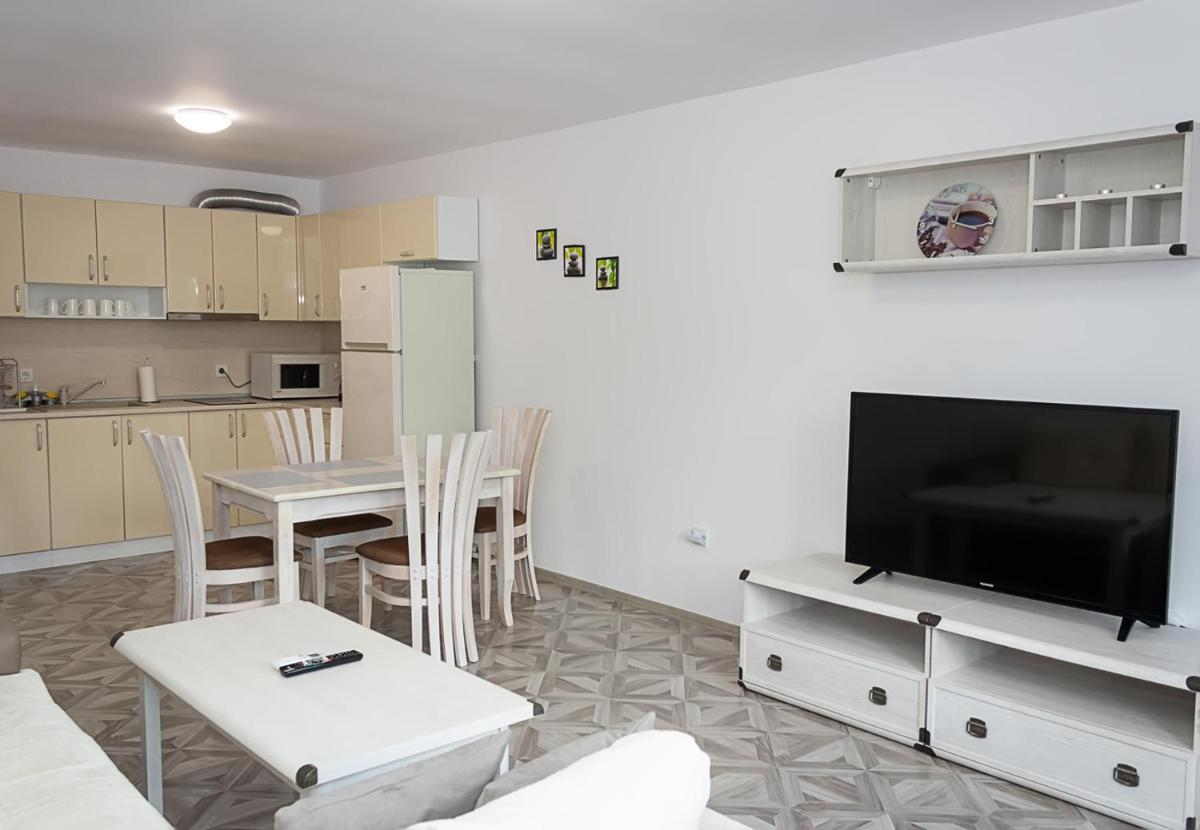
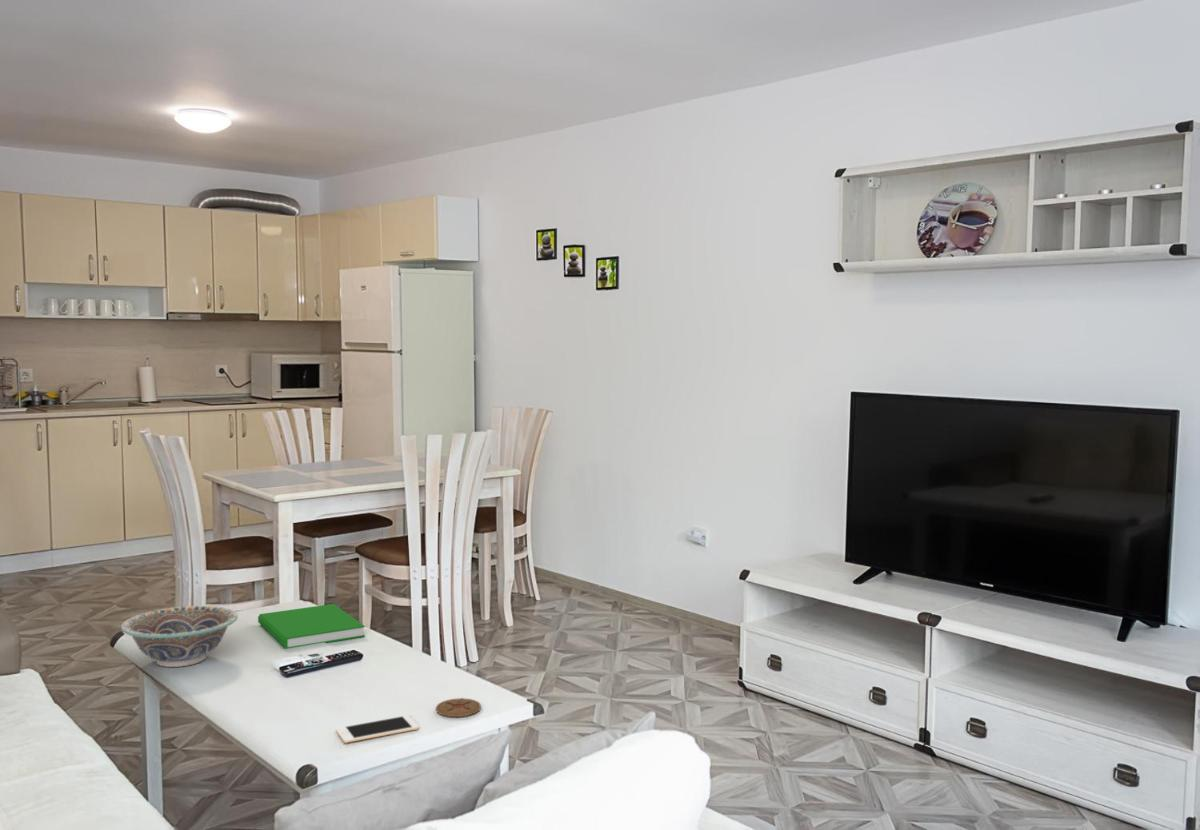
+ decorative bowl (180, 639)
+ cell phone (377, 728)
+ book (310, 625)
+ coaster (458, 707)
